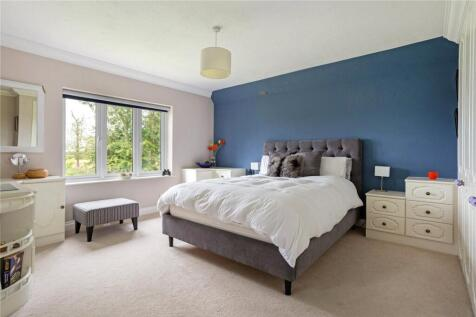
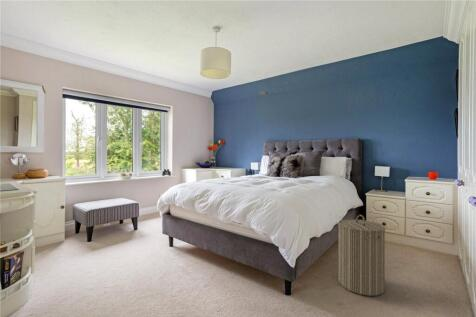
+ laundry hamper (360, 249)
